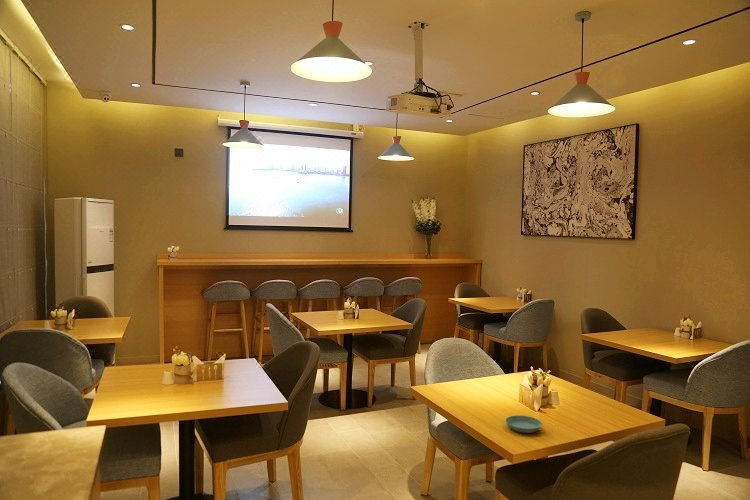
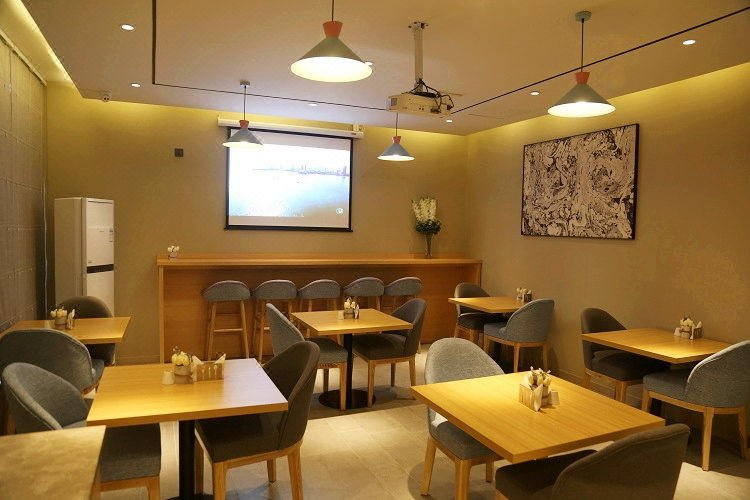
- saucer (523, 424)
